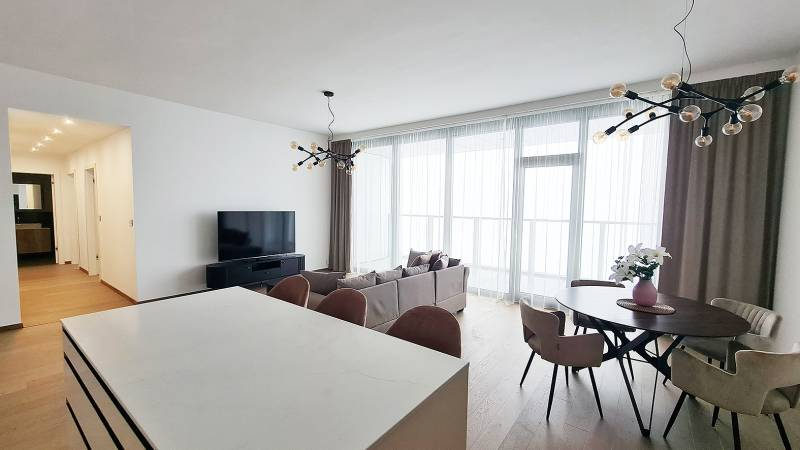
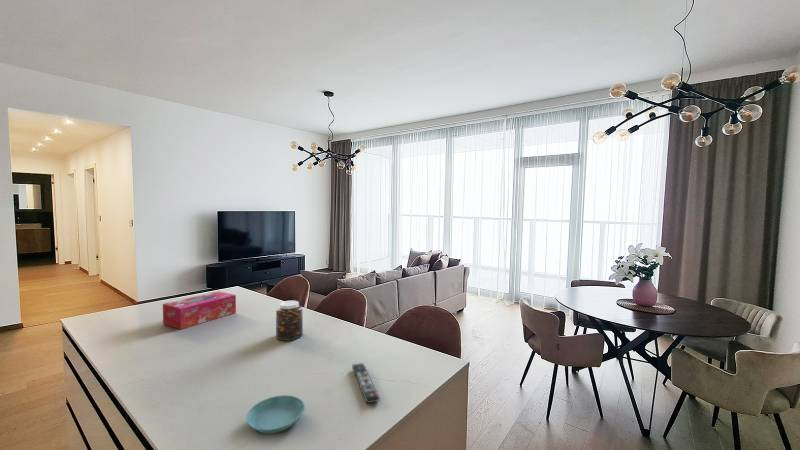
+ jar (289, 319)
+ remote control (364, 381)
+ saucer (276, 415)
+ tissue box (201, 308)
